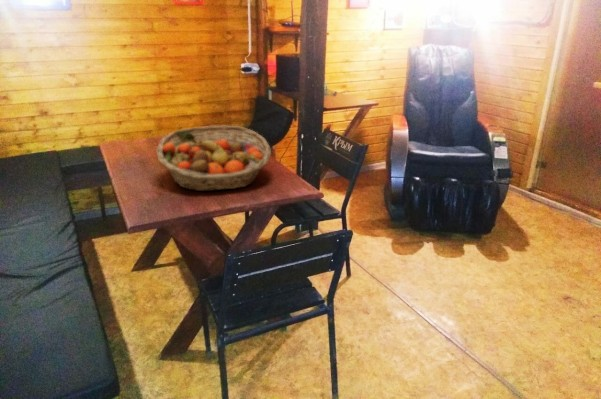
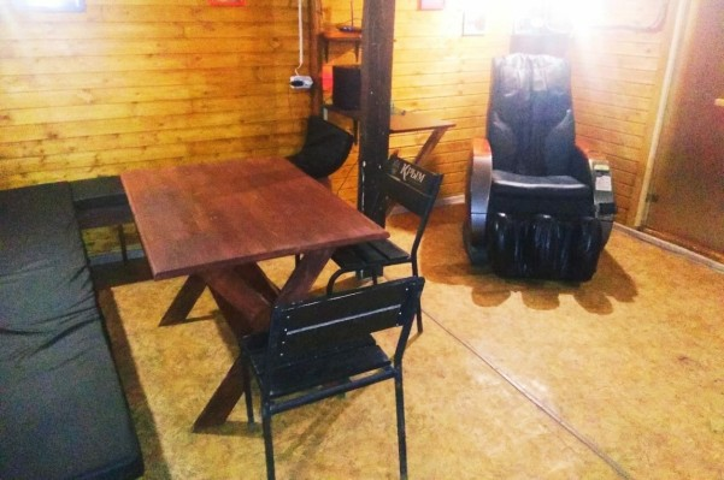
- fruit basket (215, 157)
